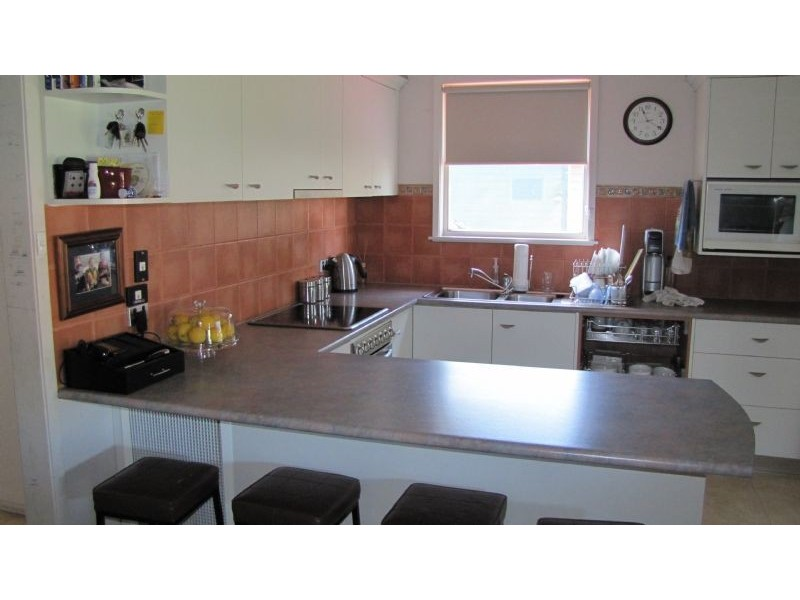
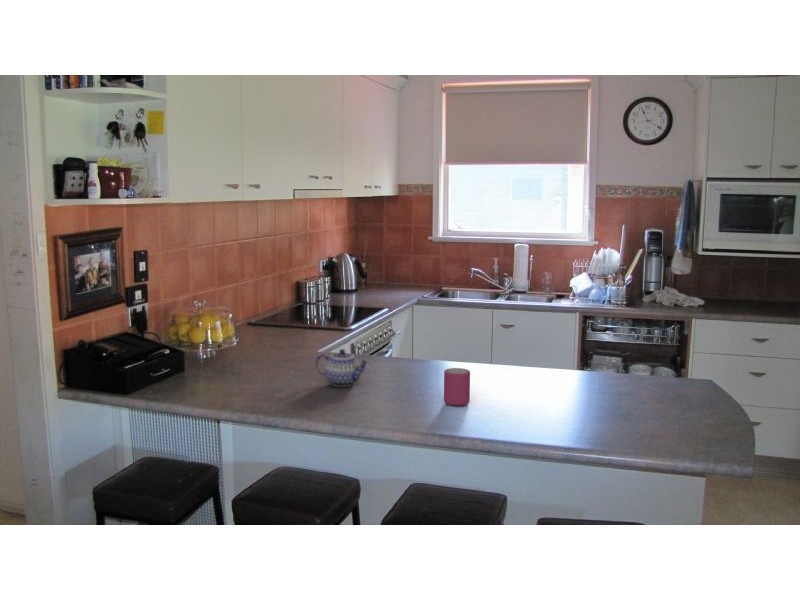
+ teapot (342, 366)
+ mug (458, 385)
